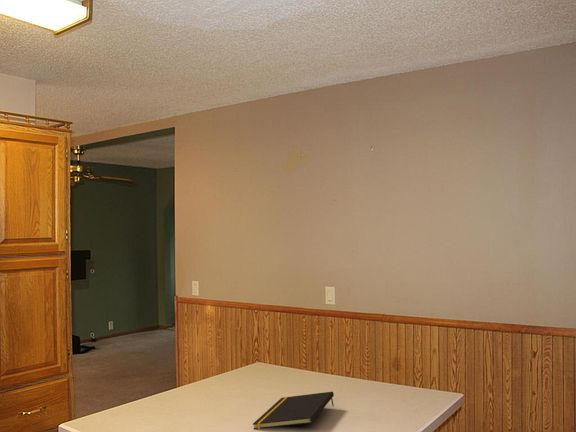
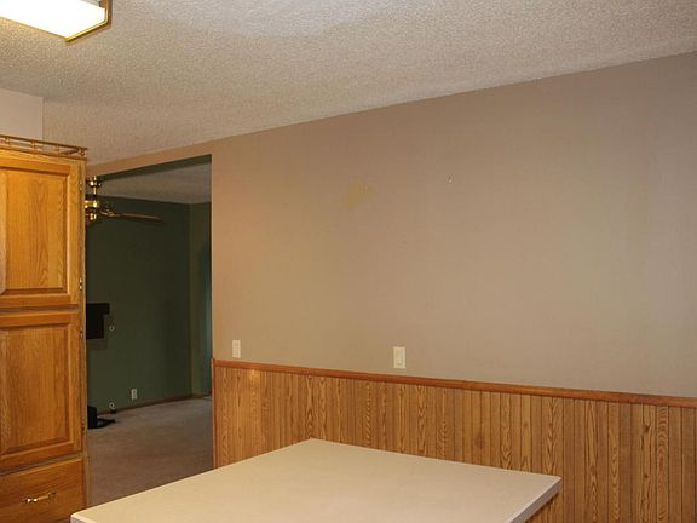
- notepad (295, 409)
